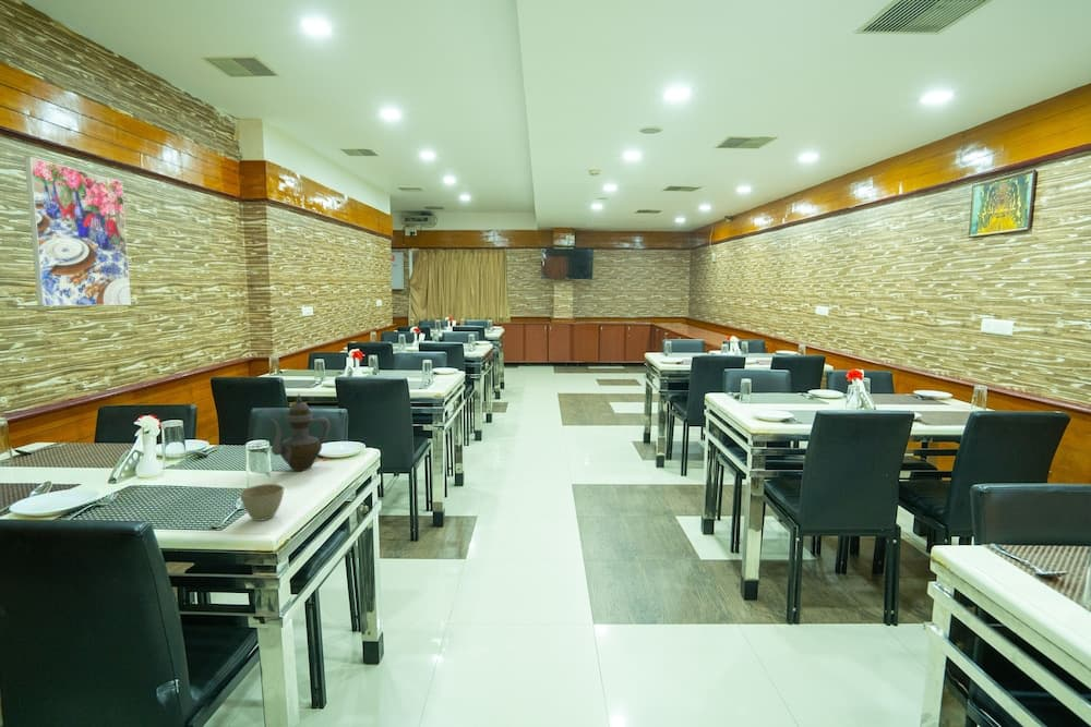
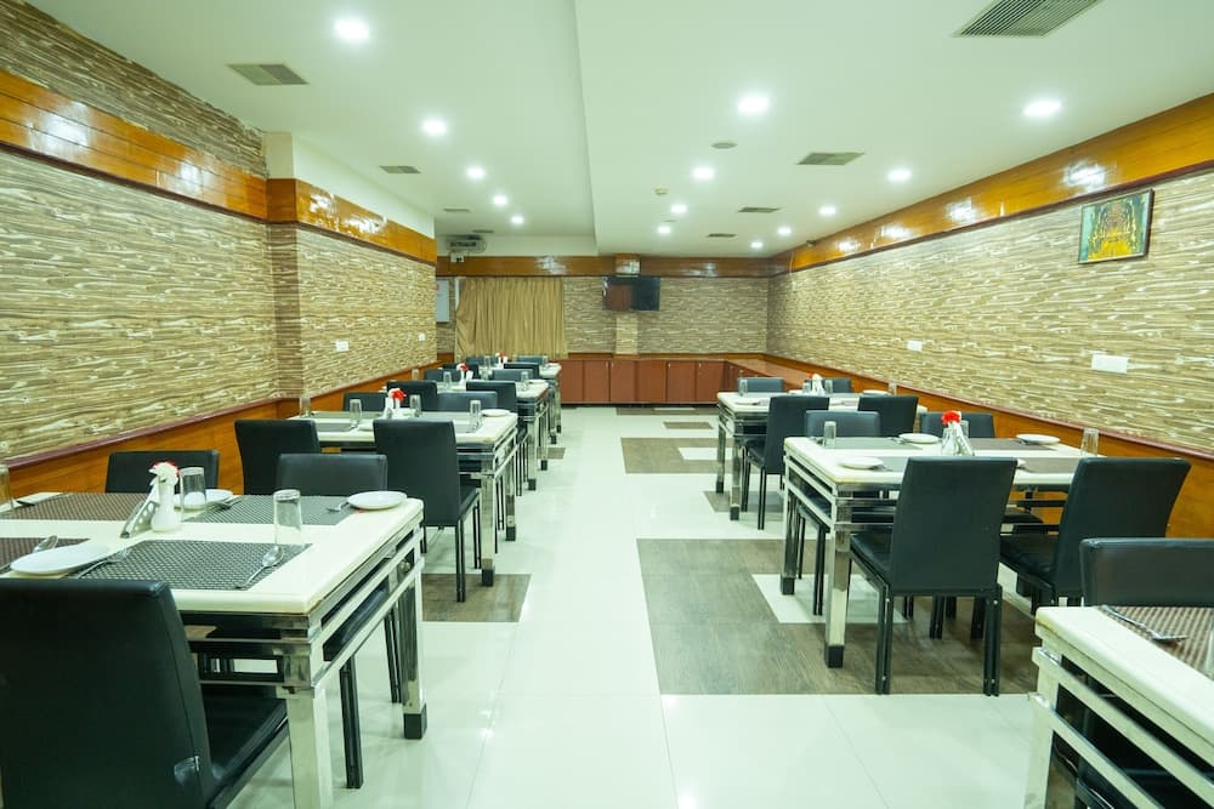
- teapot (301, 431)
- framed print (83, 239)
- flower pot (262, 504)
